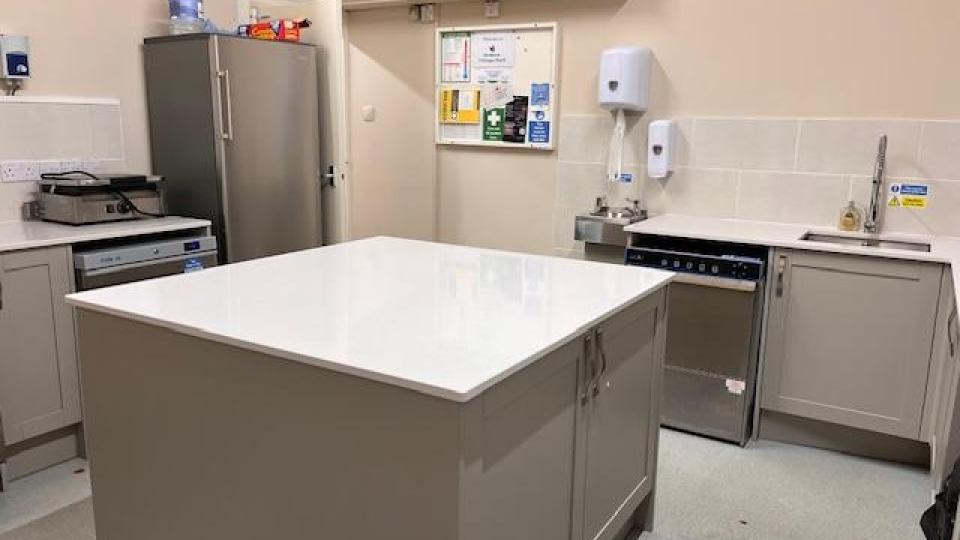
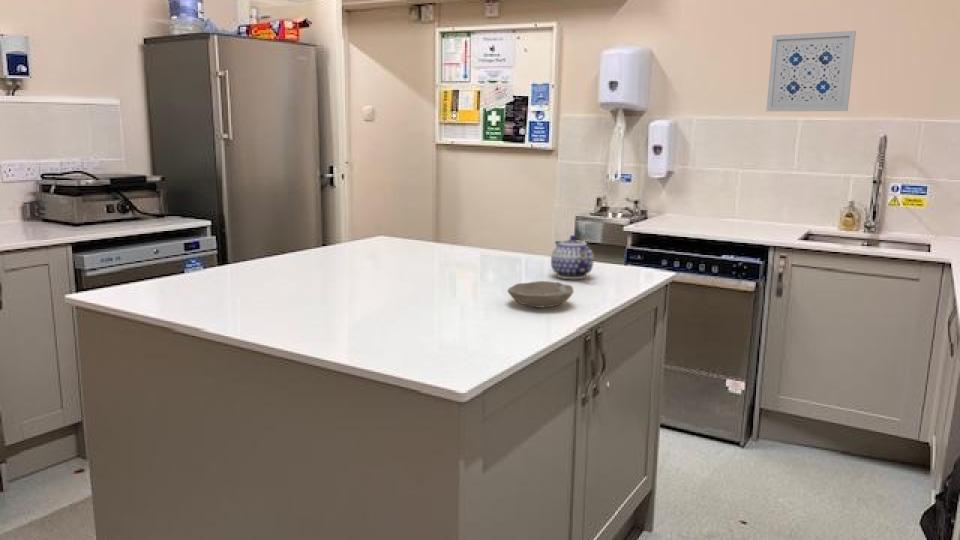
+ bowl (540, 295)
+ teapot (572, 256)
+ wall art (809, 72)
